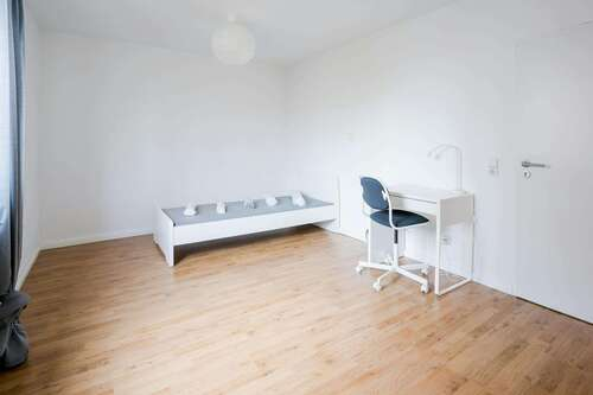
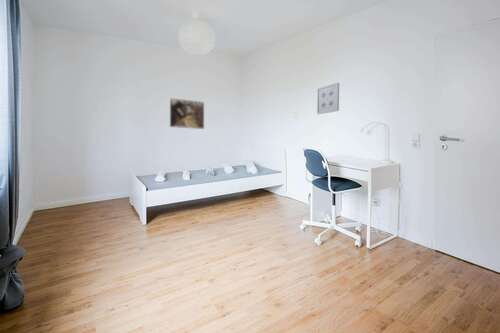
+ wall art (327, 99)
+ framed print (187, 114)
